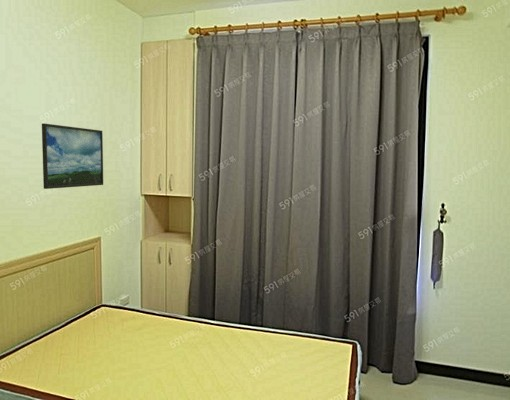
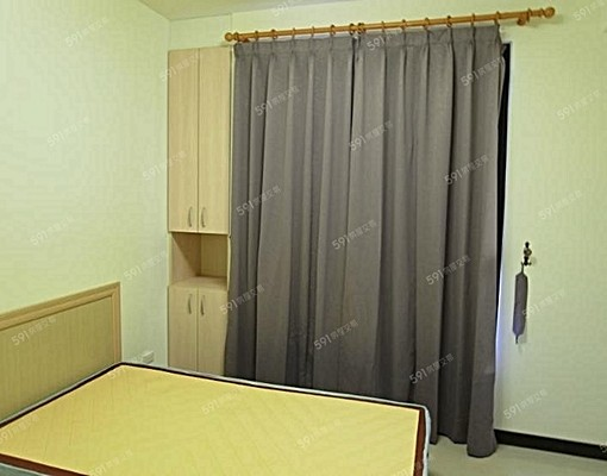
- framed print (75, 157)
